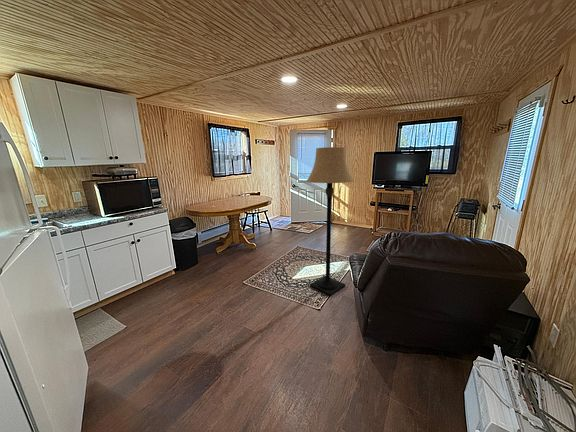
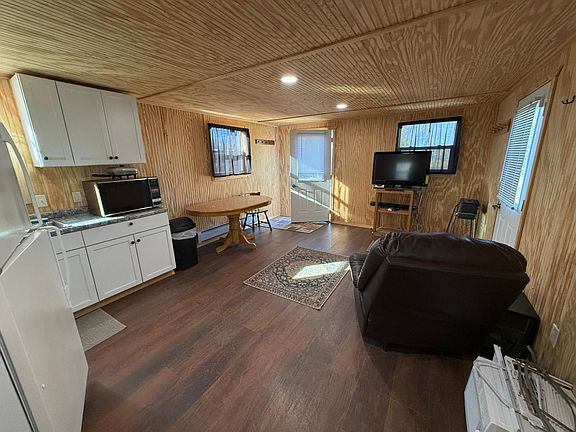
- lamp (328, 221)
